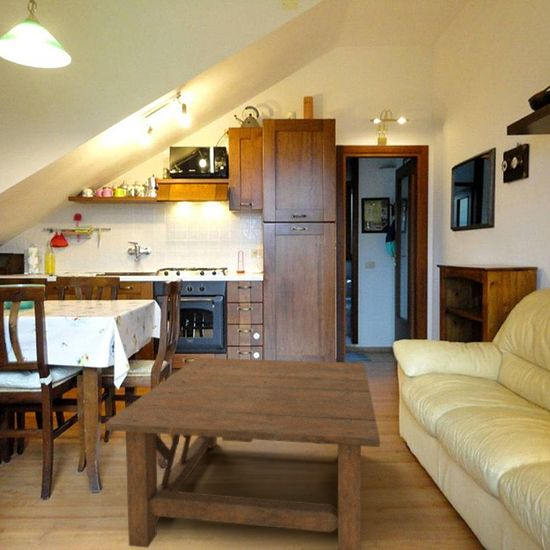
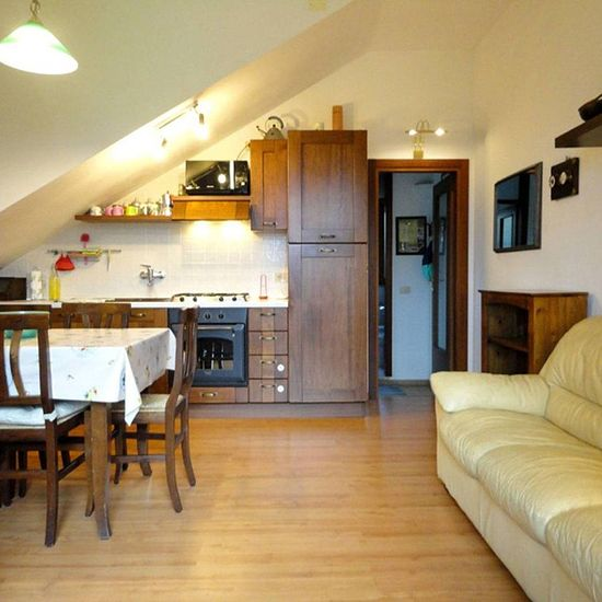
- coffee table (261, 438)
